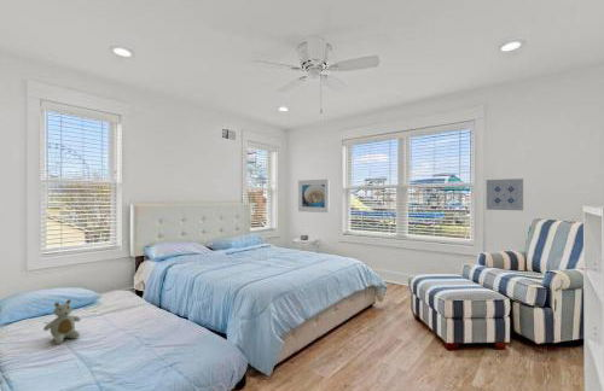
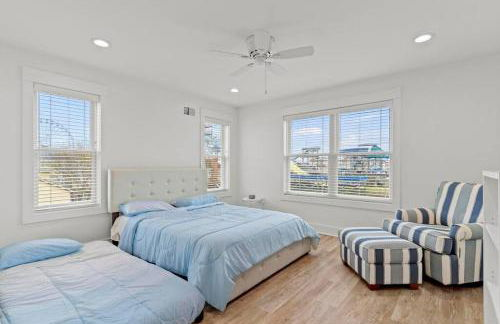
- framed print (313, 196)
- stuffed bear (64, 320)
- wall art (504, 194)
